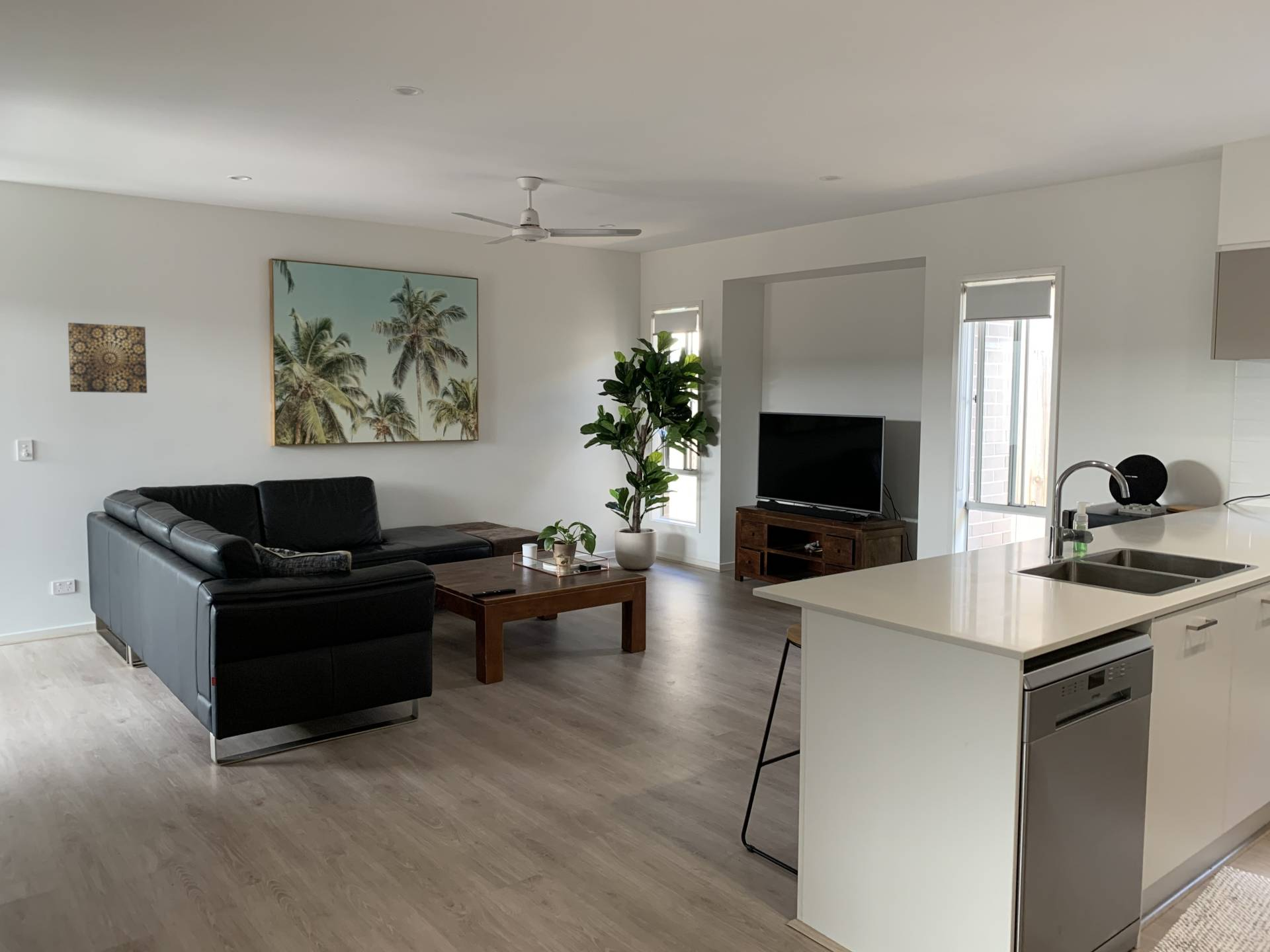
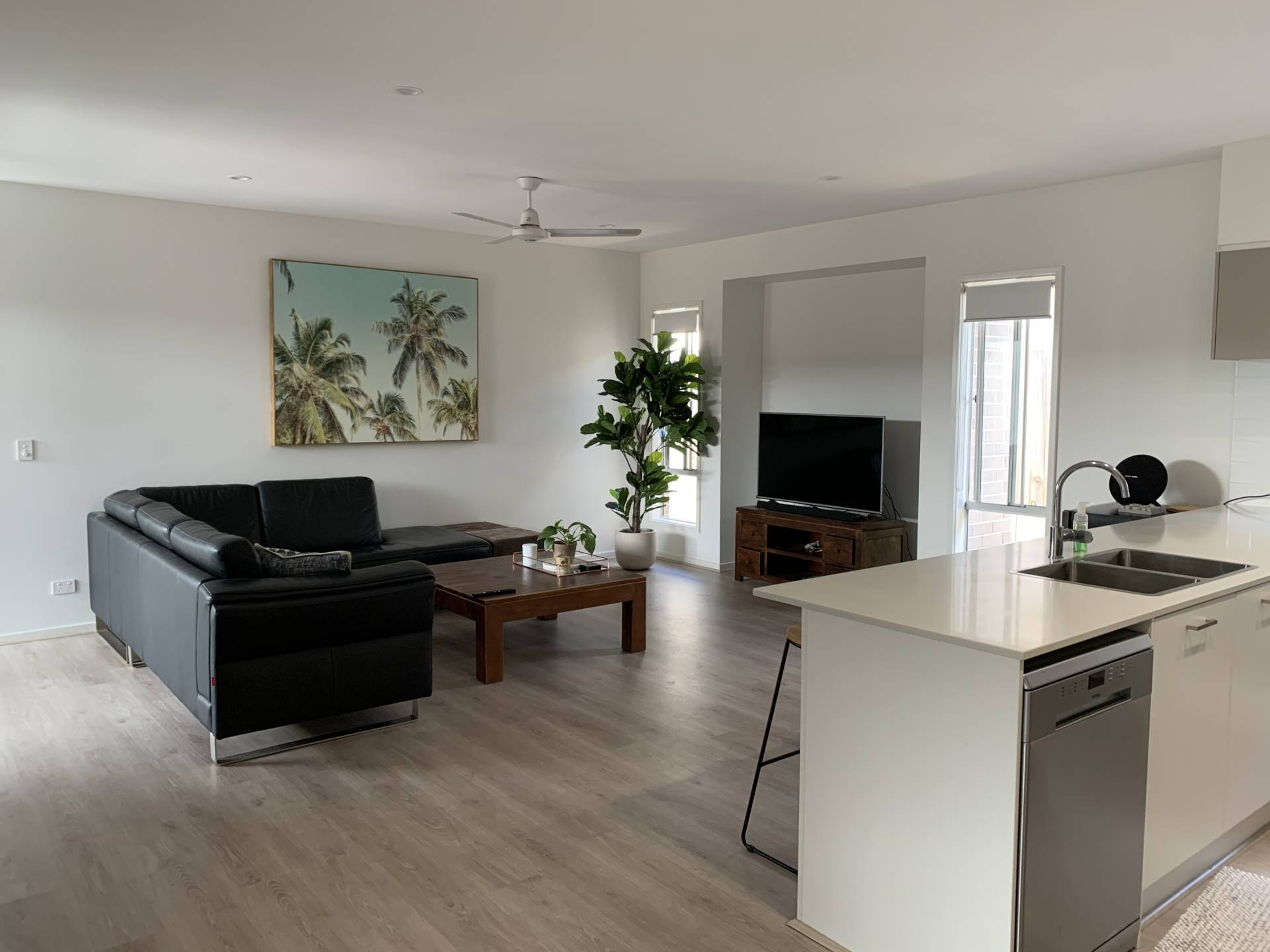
- wall art (108, 358)
